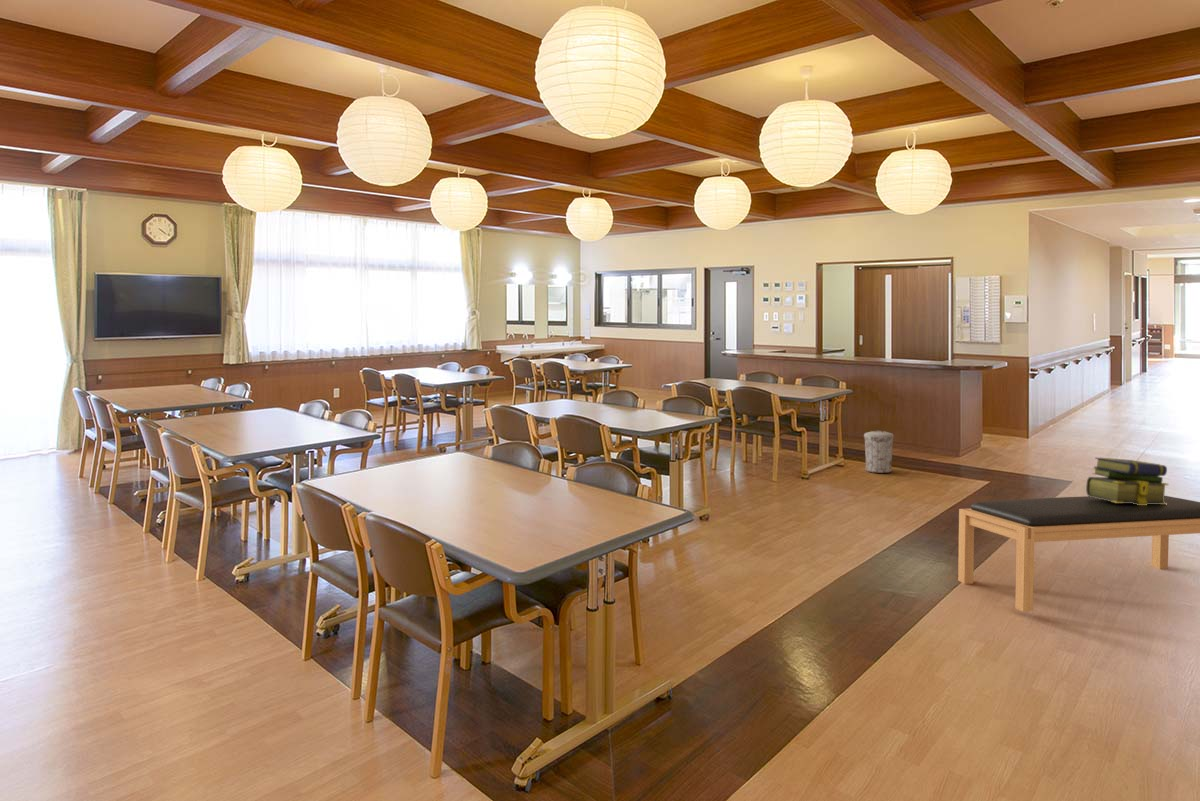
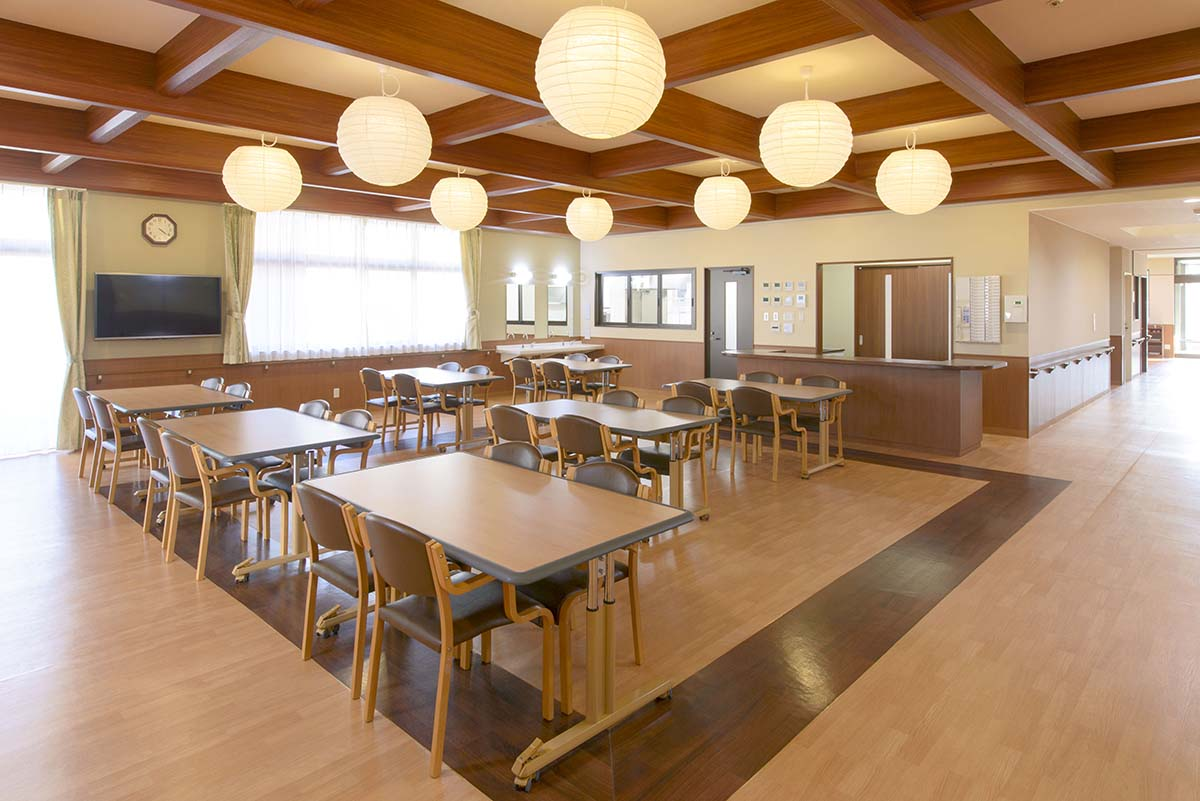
- stack of books (1127, 479)
- trash can (878, 450)
- bench (1098, 538)
